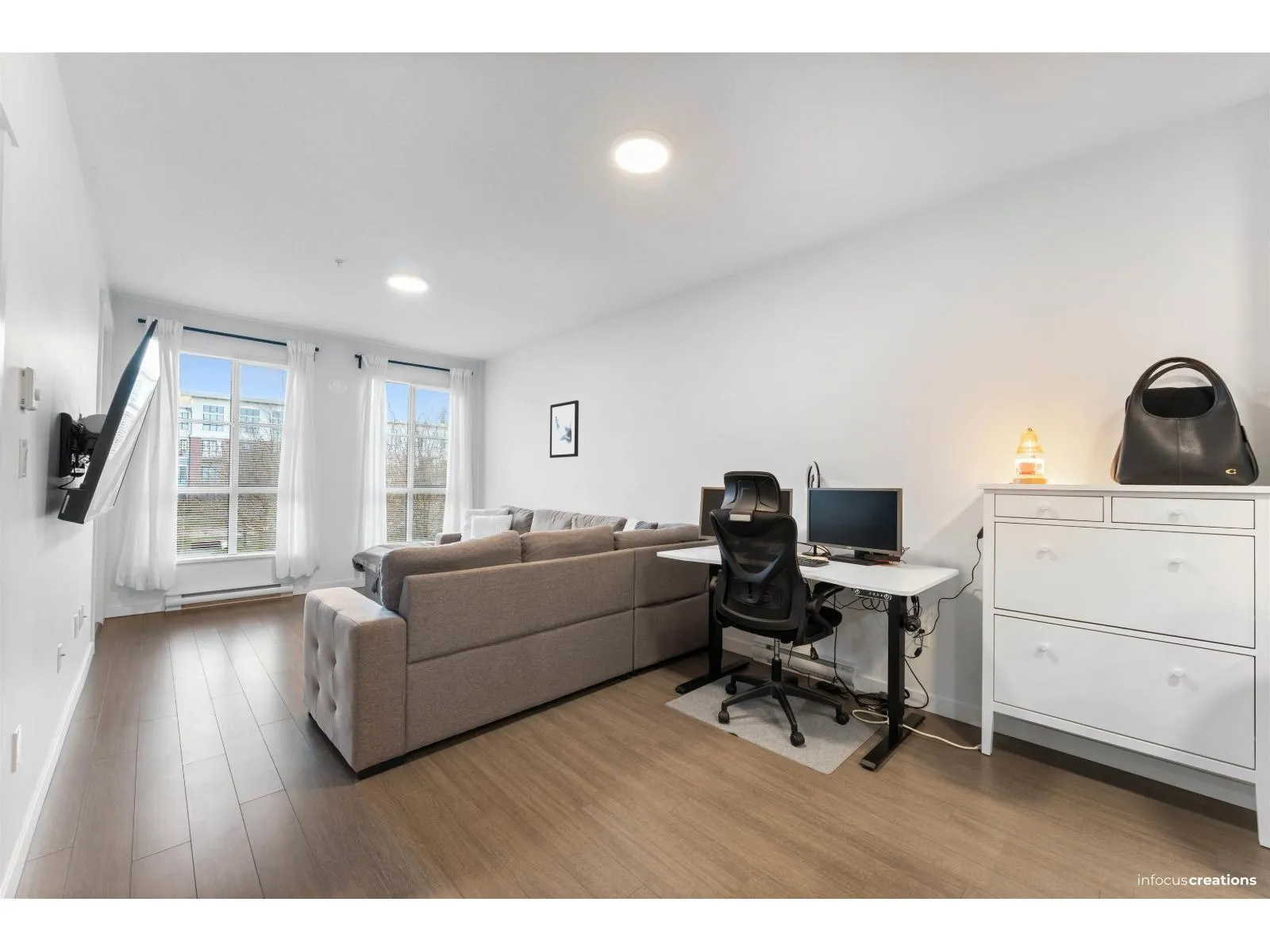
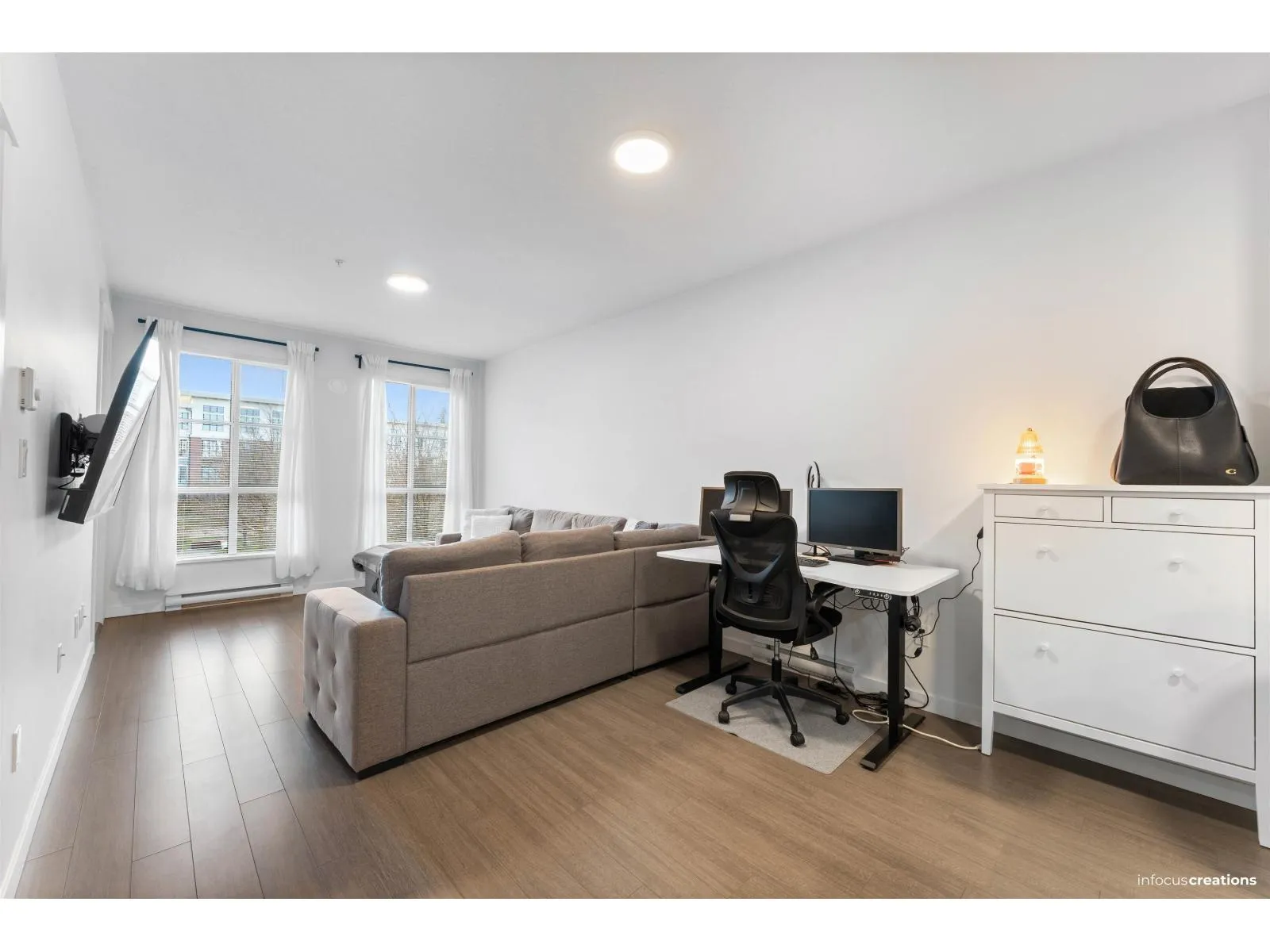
- wall art (564, 430)
